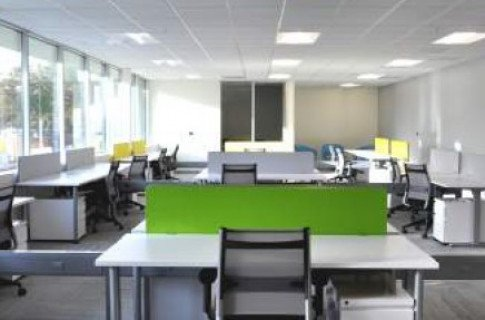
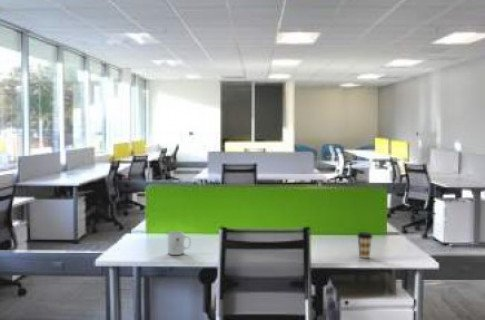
+ mug (179, 243)
+ coffee cup (364, 245)
